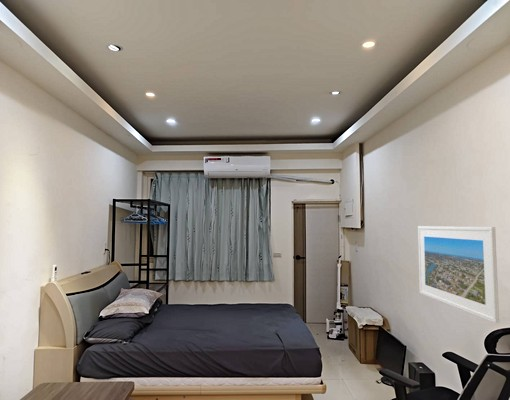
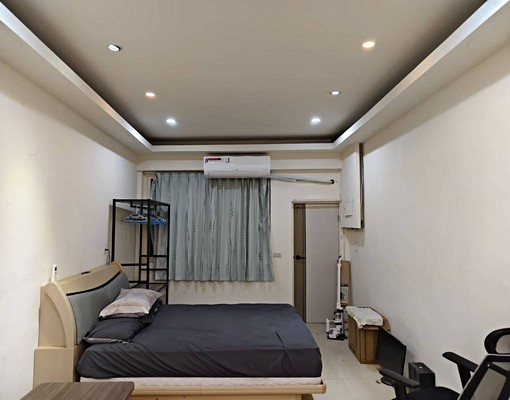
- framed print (451, 265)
